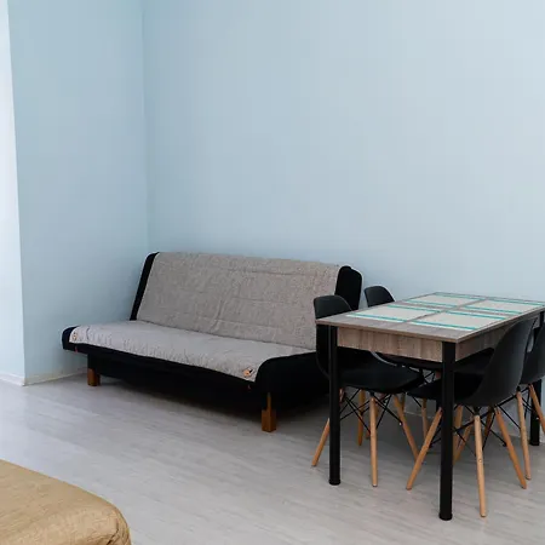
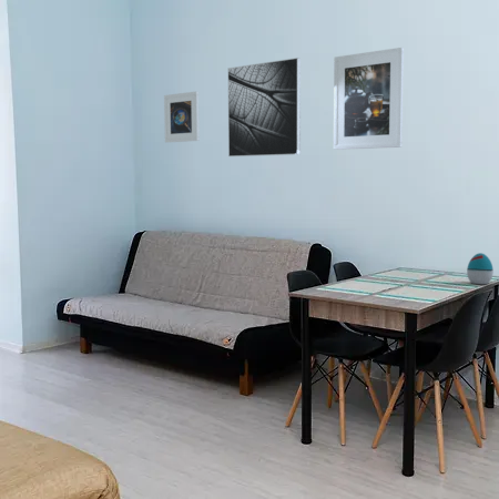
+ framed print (263, 110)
+ decorative egg (479, 267)
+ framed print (181, 118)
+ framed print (367, 100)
